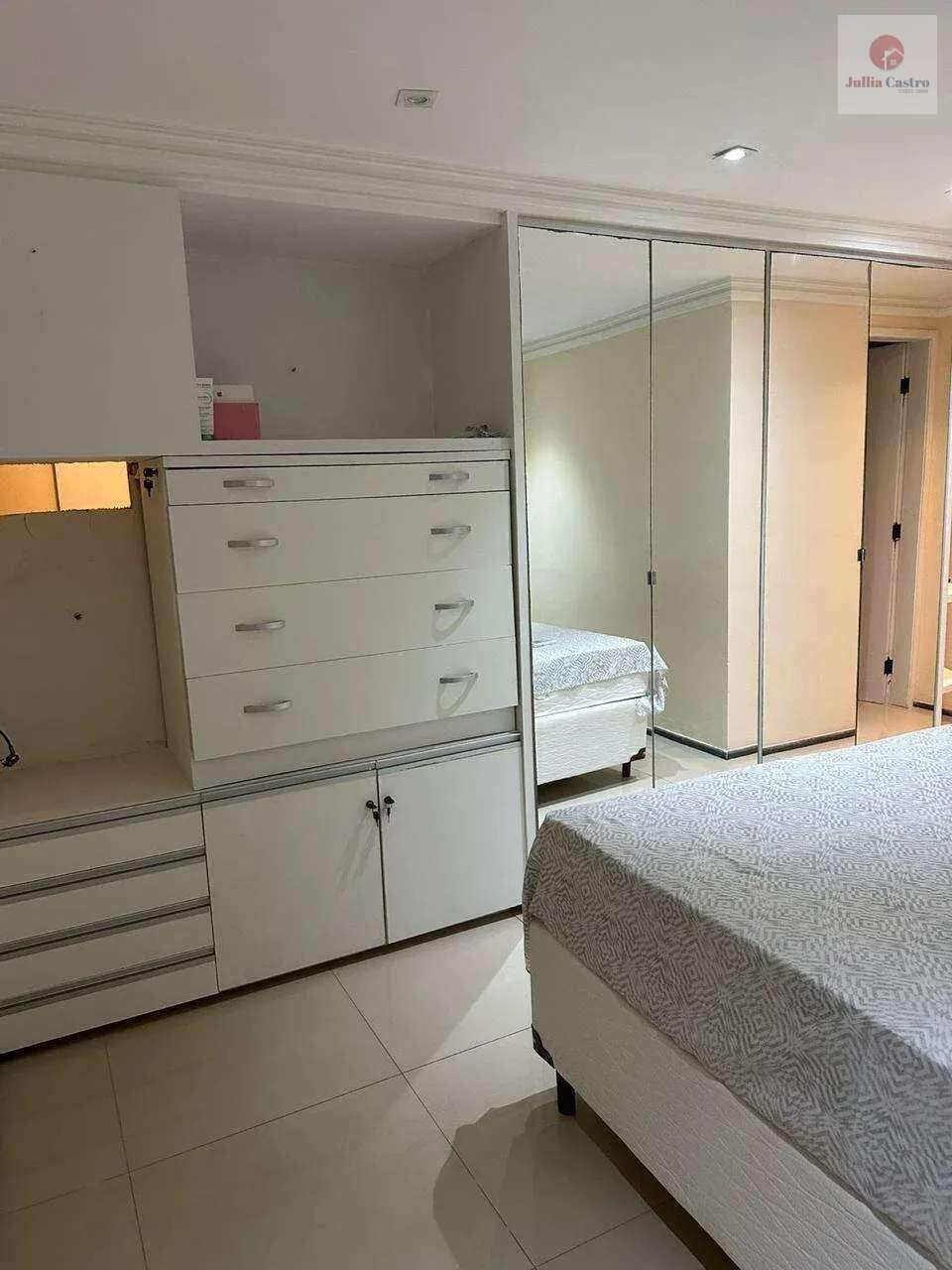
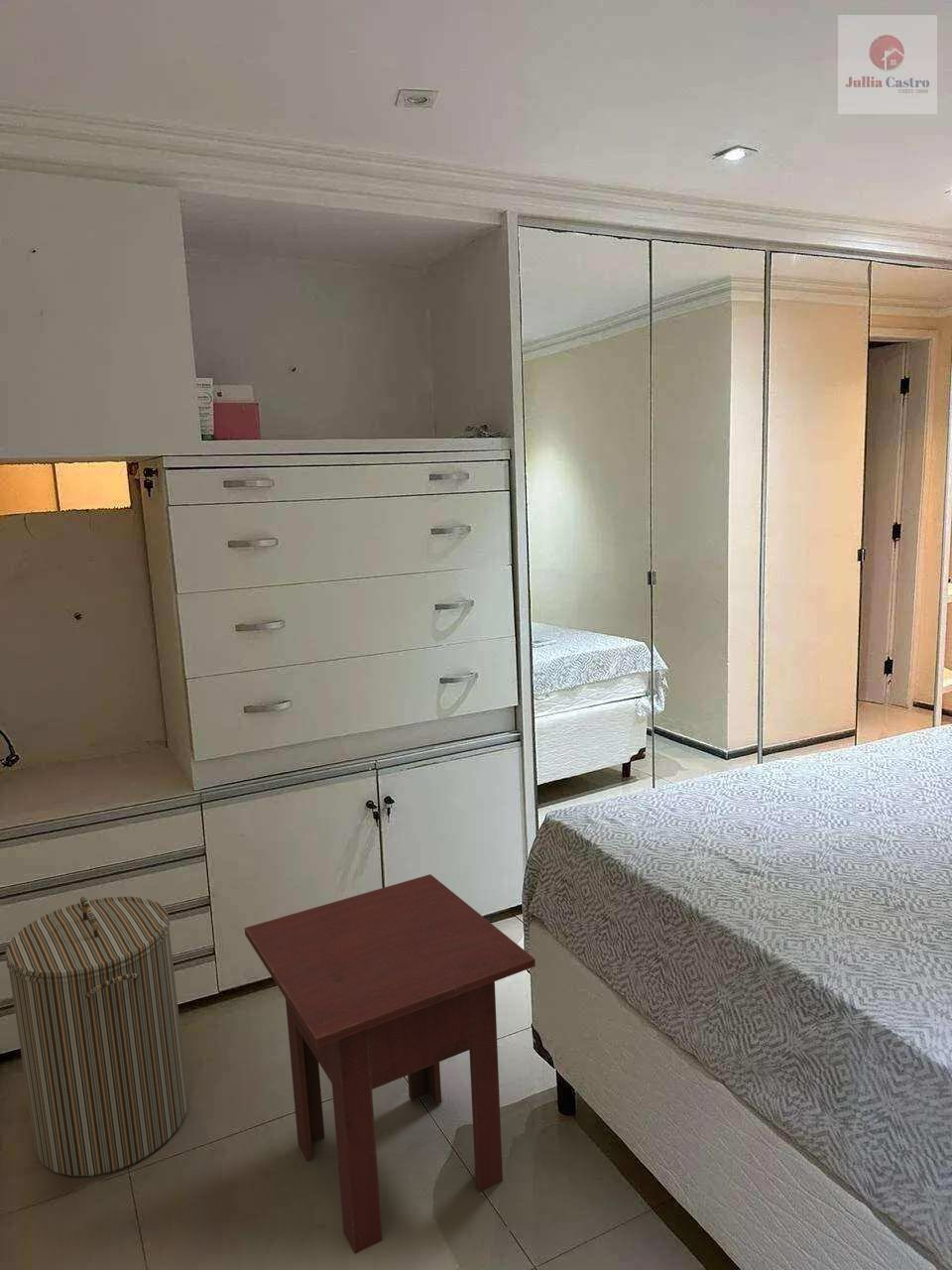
+ side table (390, 1055)
+ laundry hamper (100, 1013)
